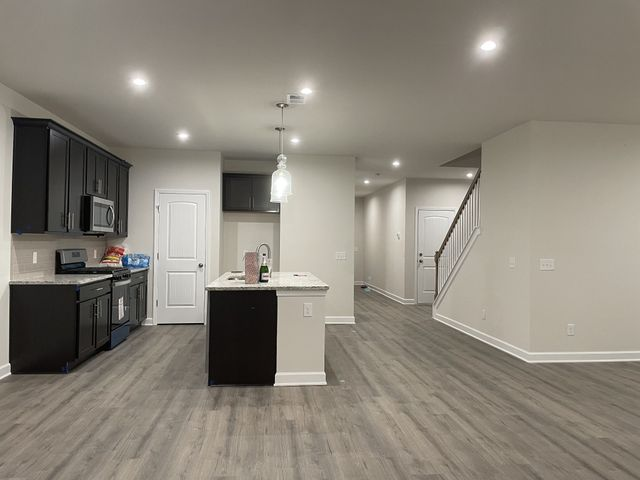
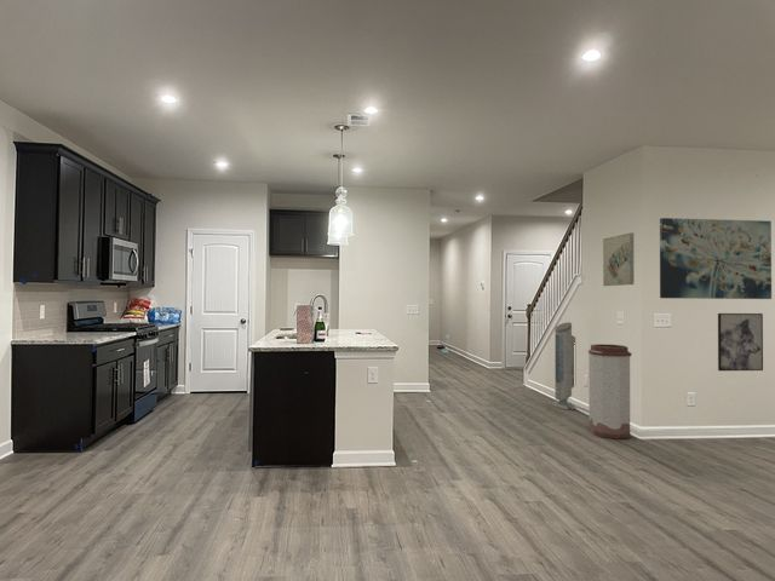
+ wall art (740, 341)
+ air purifier (563, 363)
+ wall art (618, 260)
+ wall art (716, 259)
+ trash can (609, 390)
